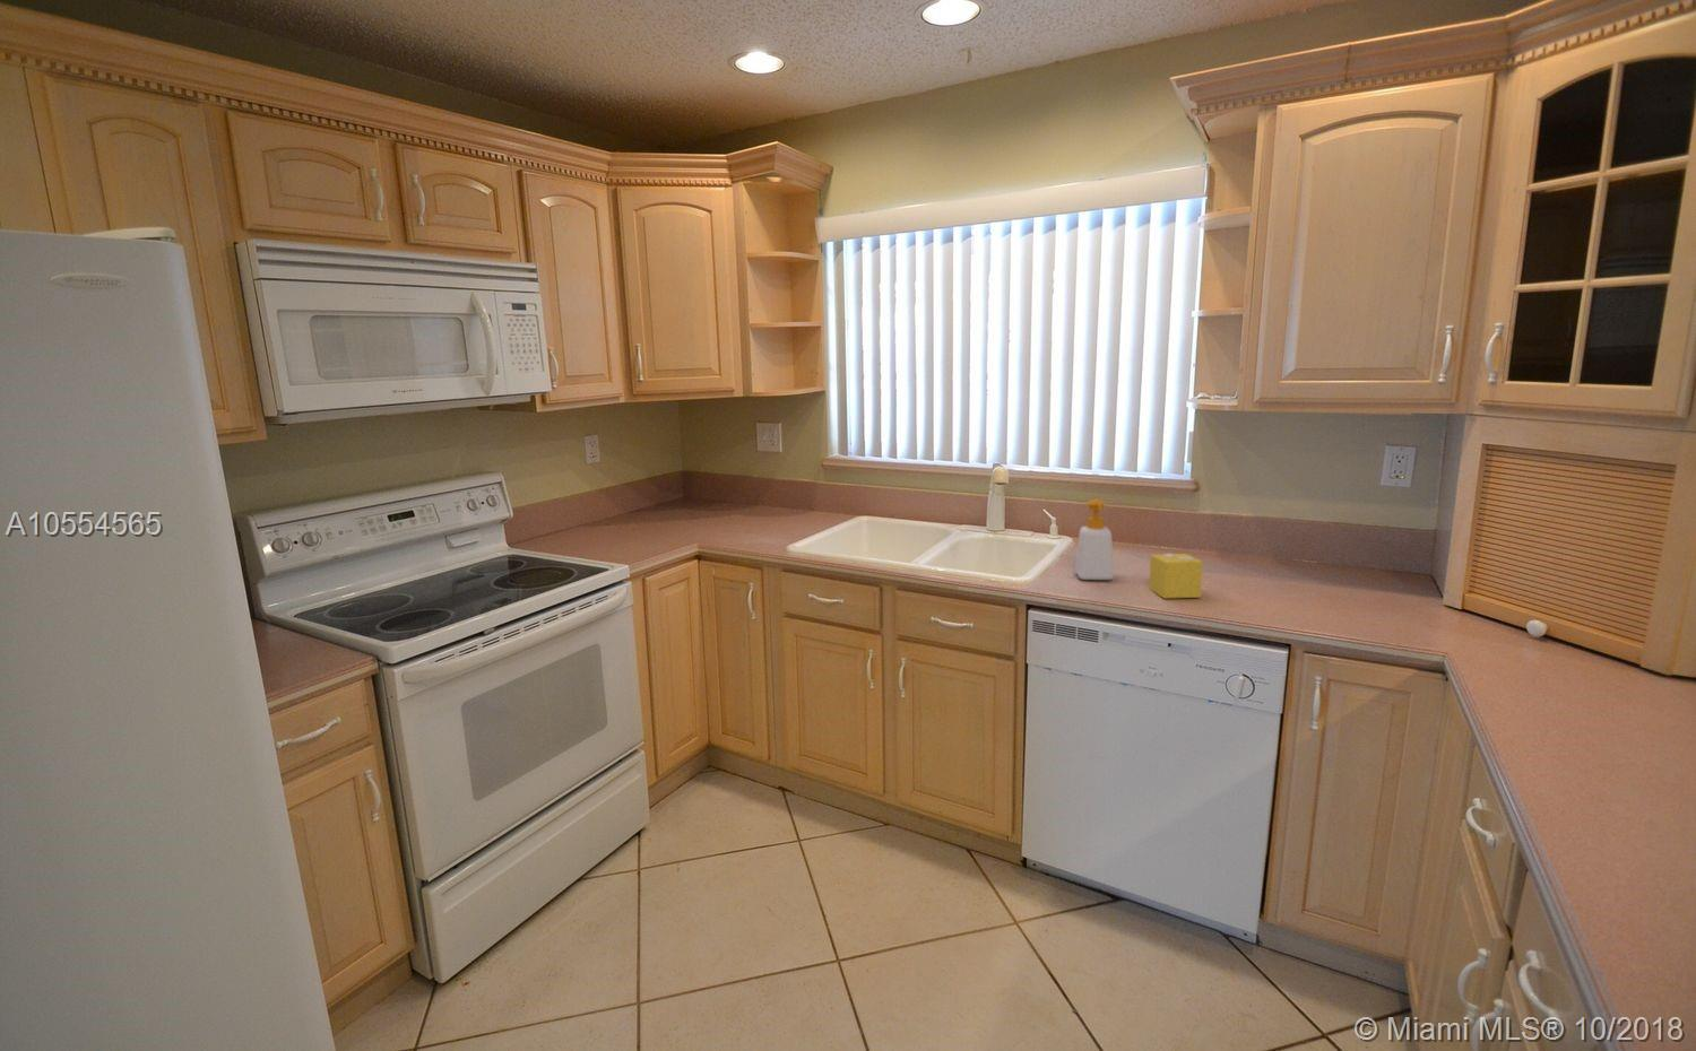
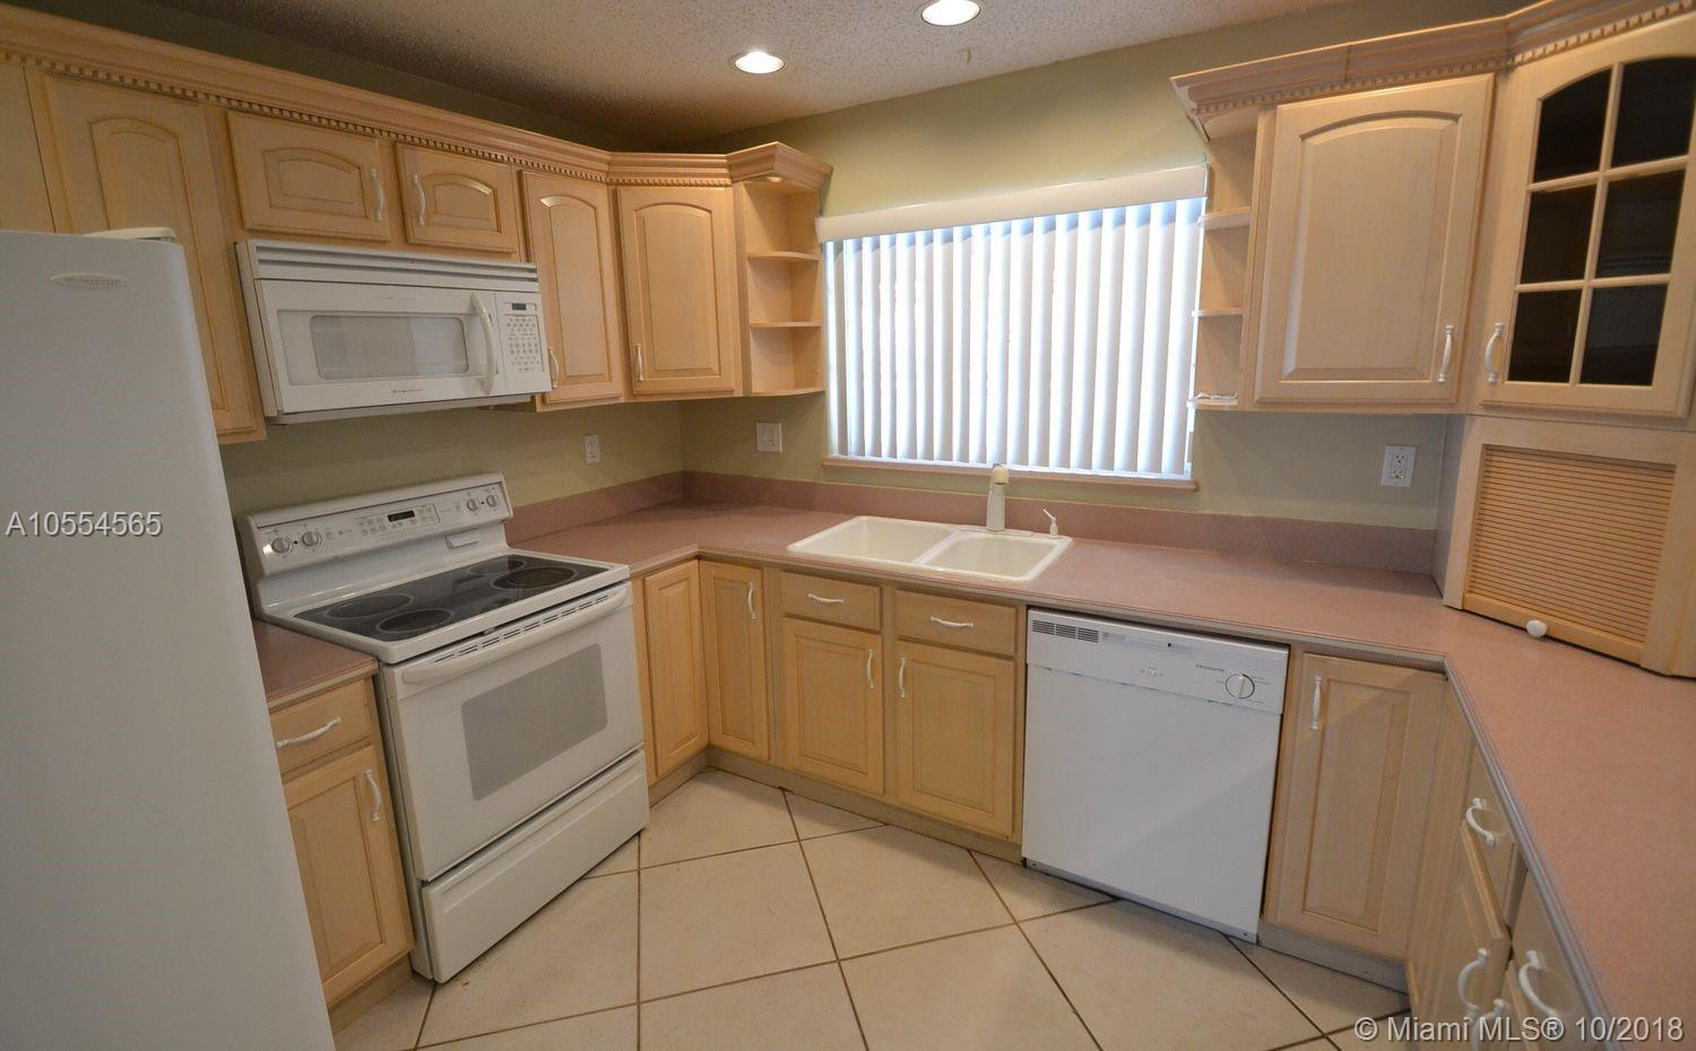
- soap bottle (1095, 539)
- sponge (1175, 574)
